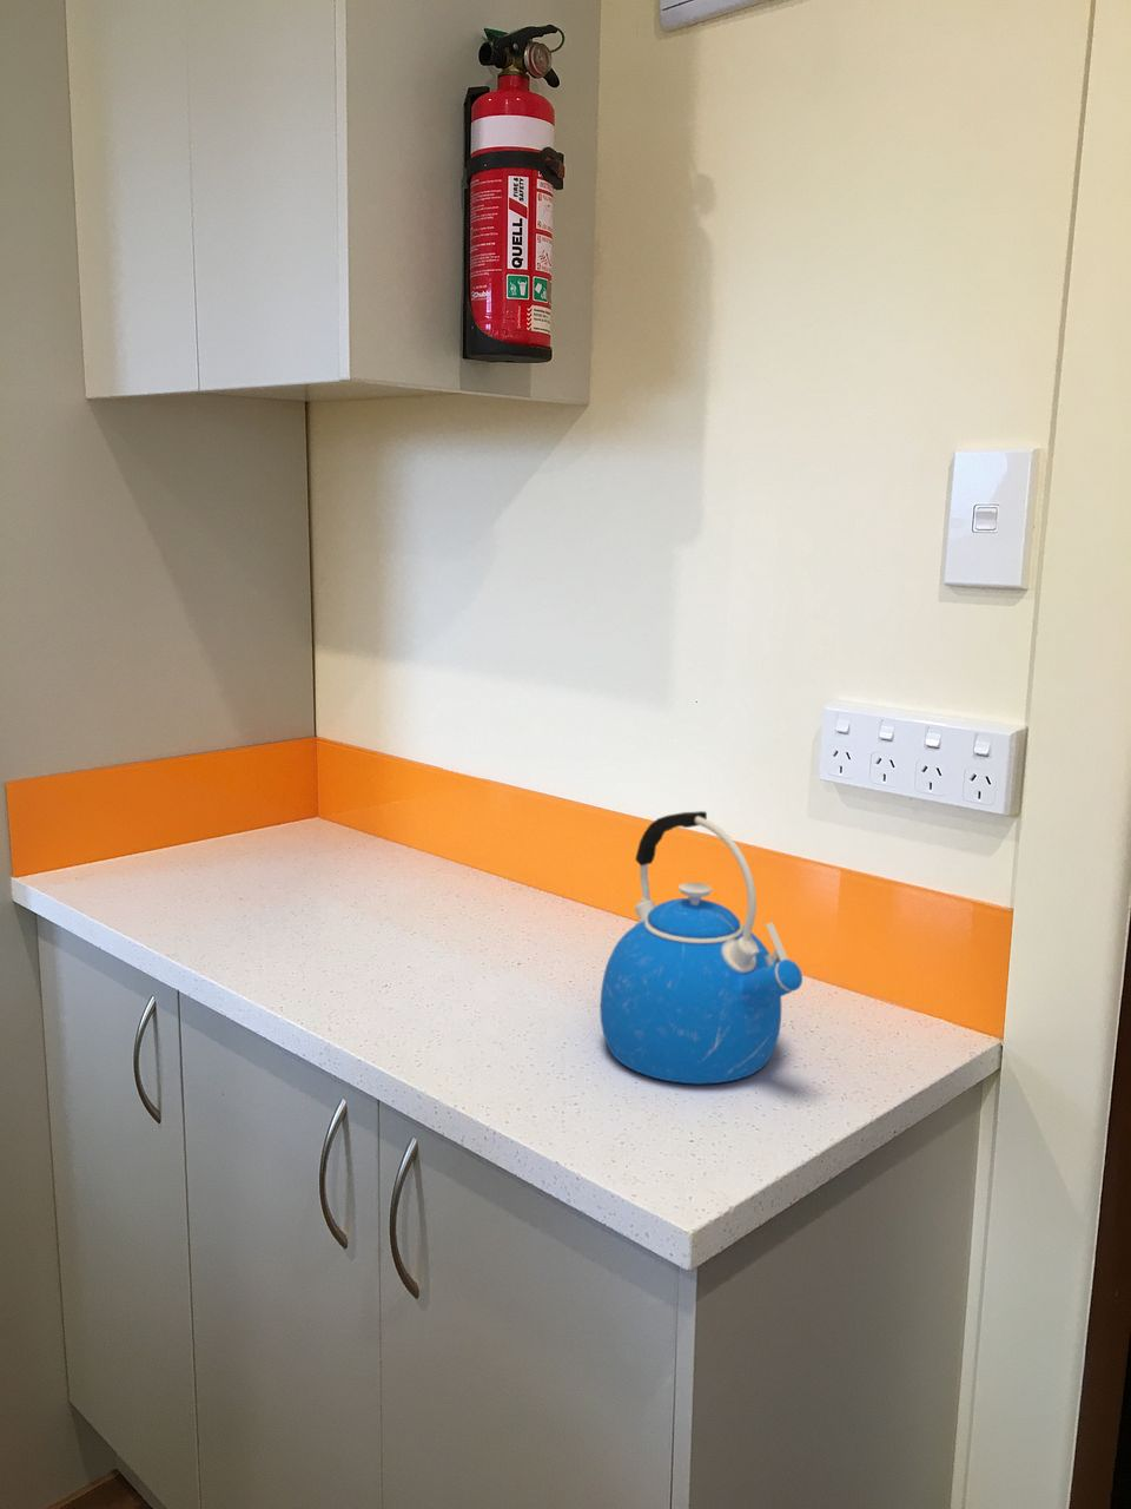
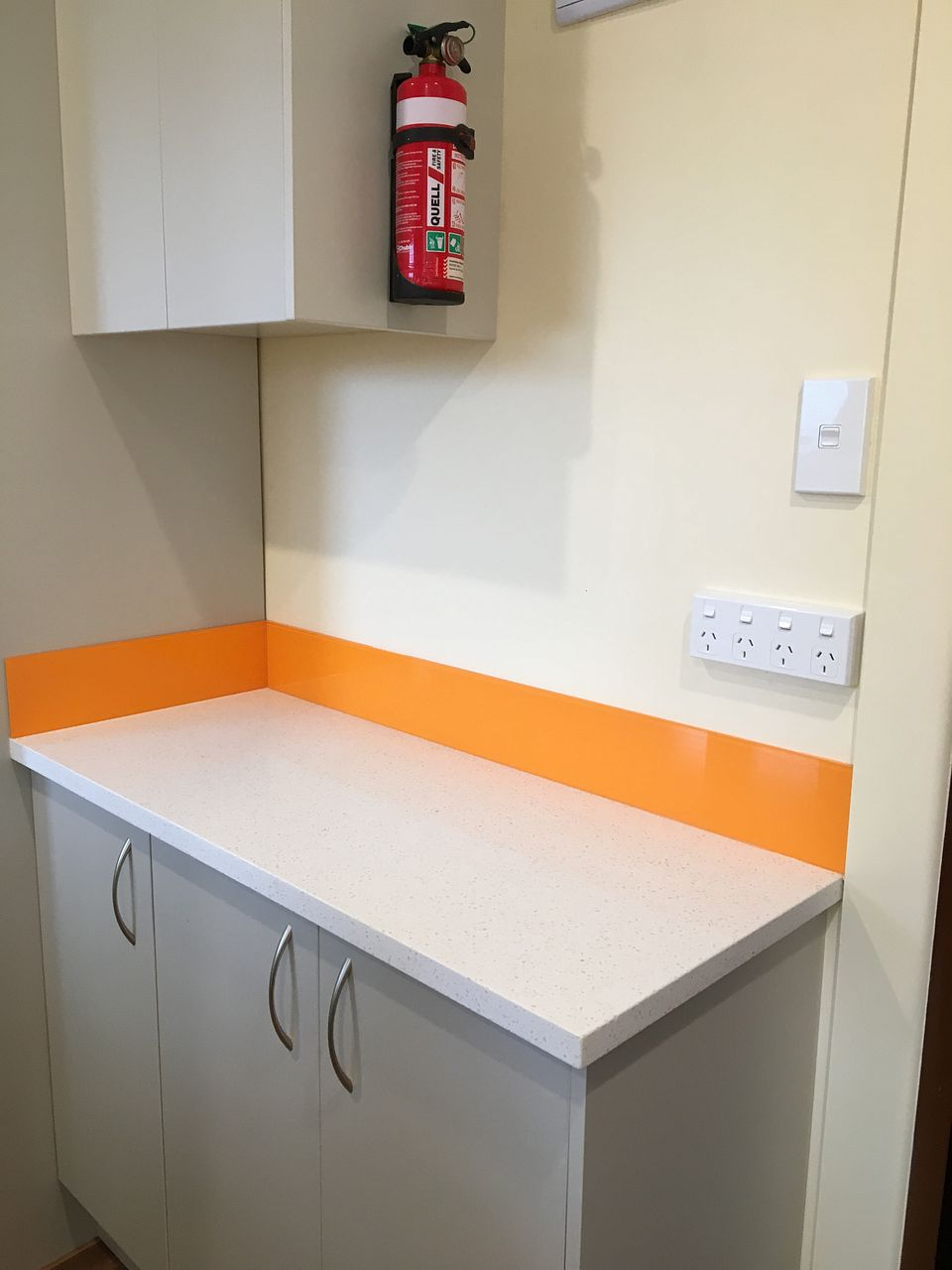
- kettle (709, 940)
